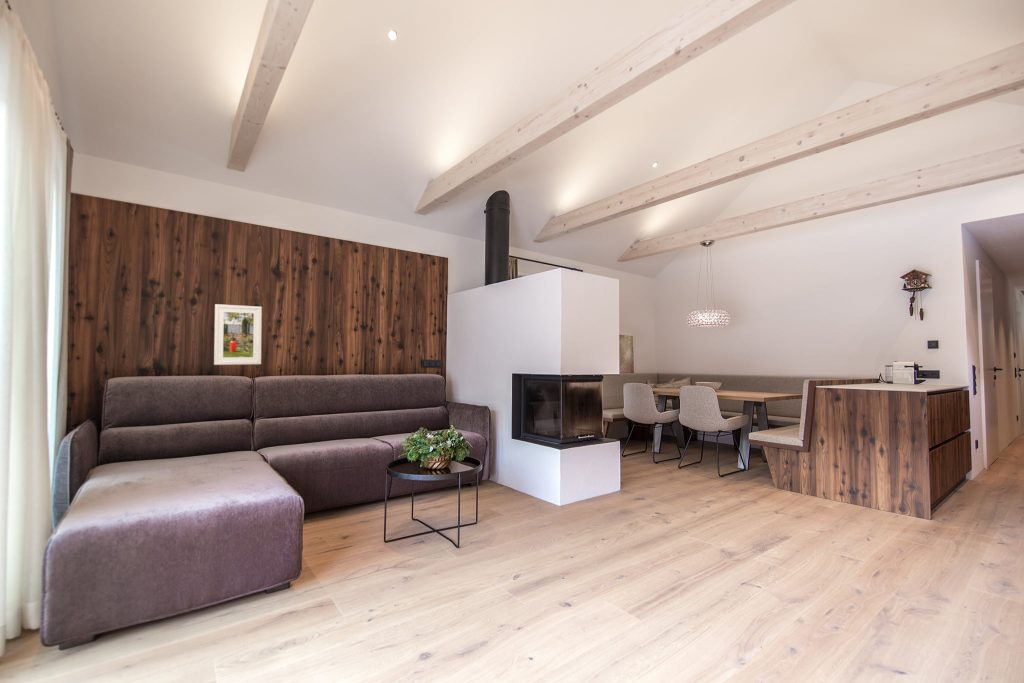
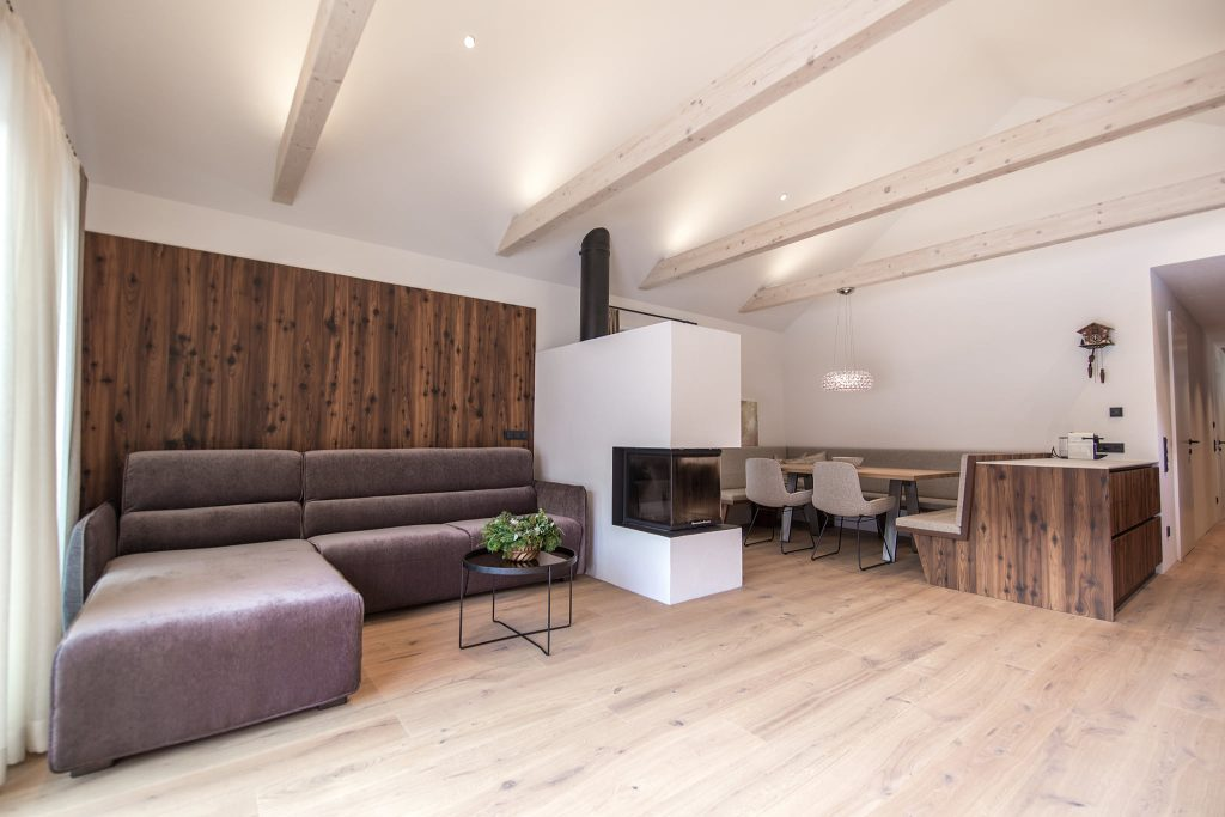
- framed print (238, 334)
